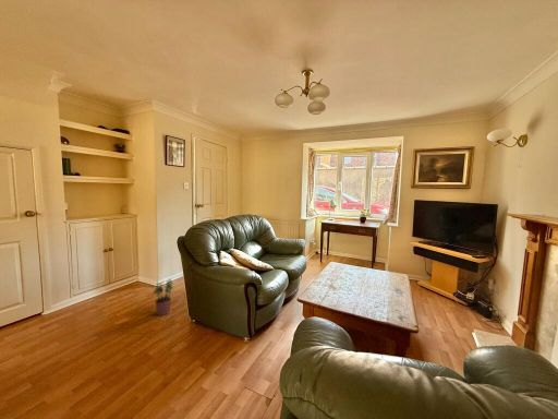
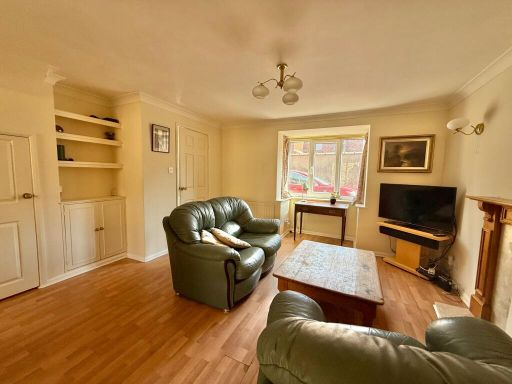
- potted plant (162, 297)
